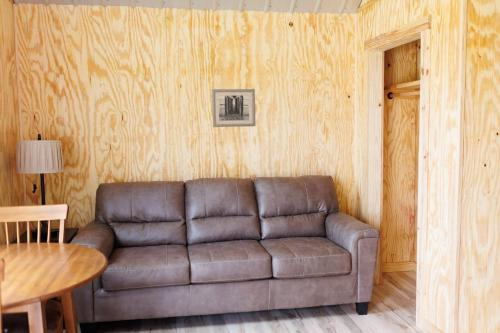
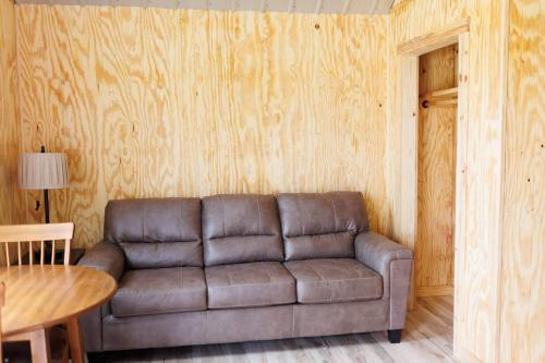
- wall art (233, 108)
